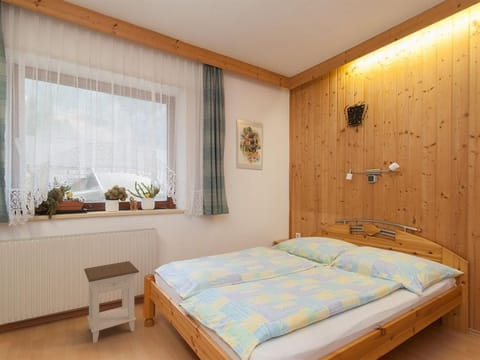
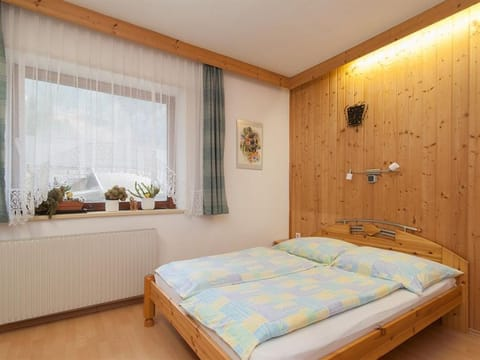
- nightstand (109, 291)
